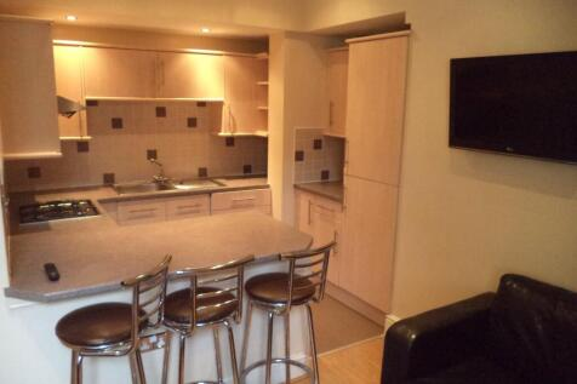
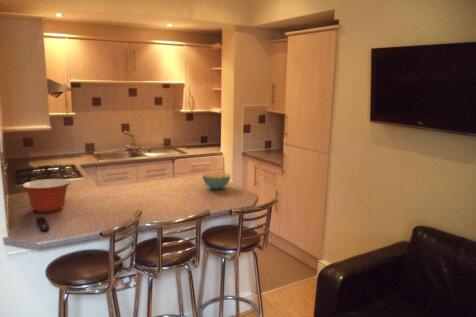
+ mixing bowl (47, 196)
+ cereal bowl (216, 181)
